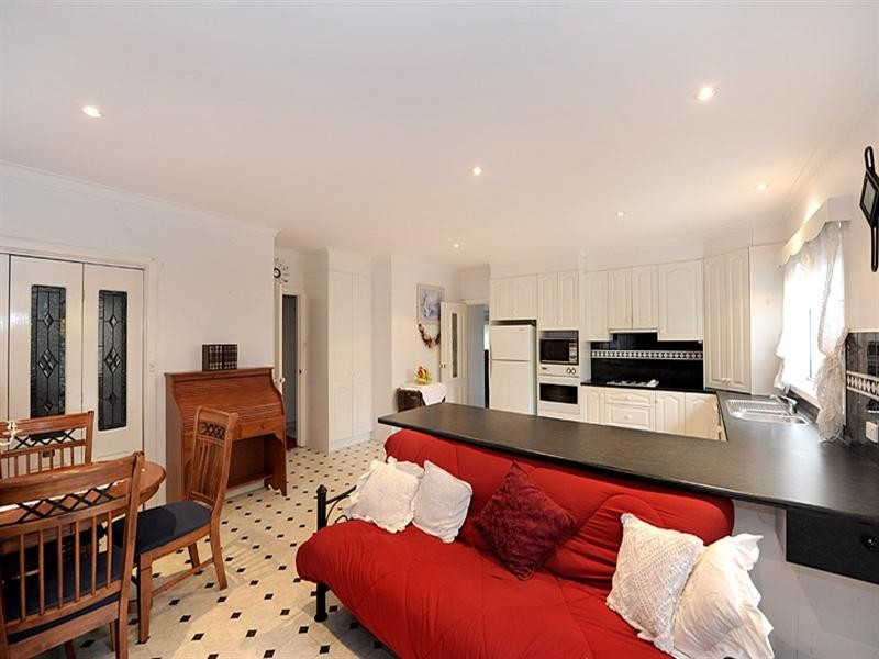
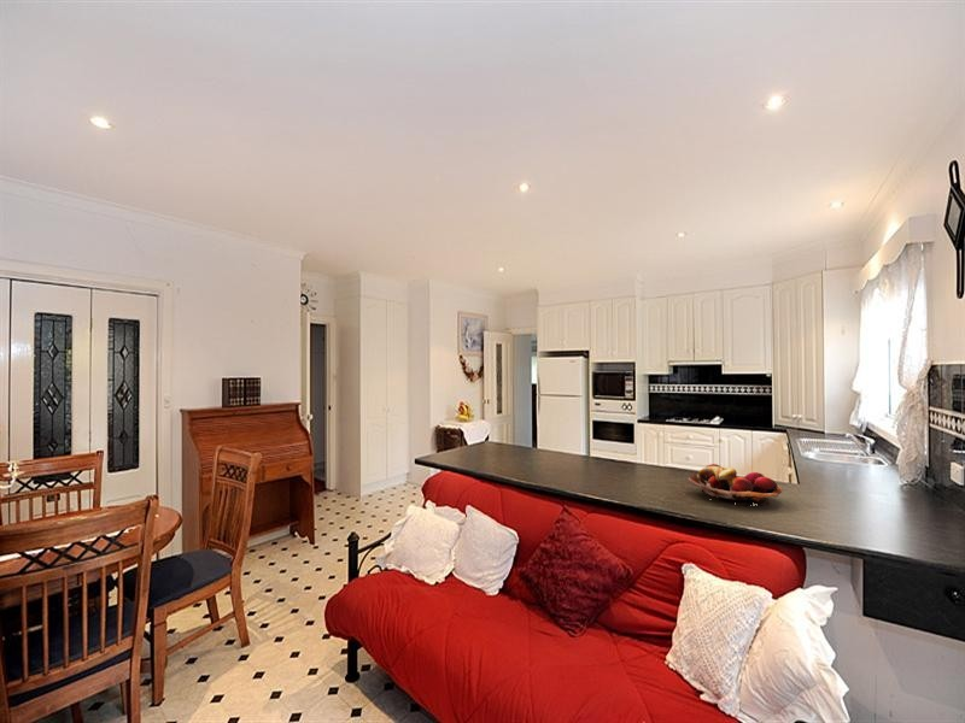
+ fruit basket (732, 482)
